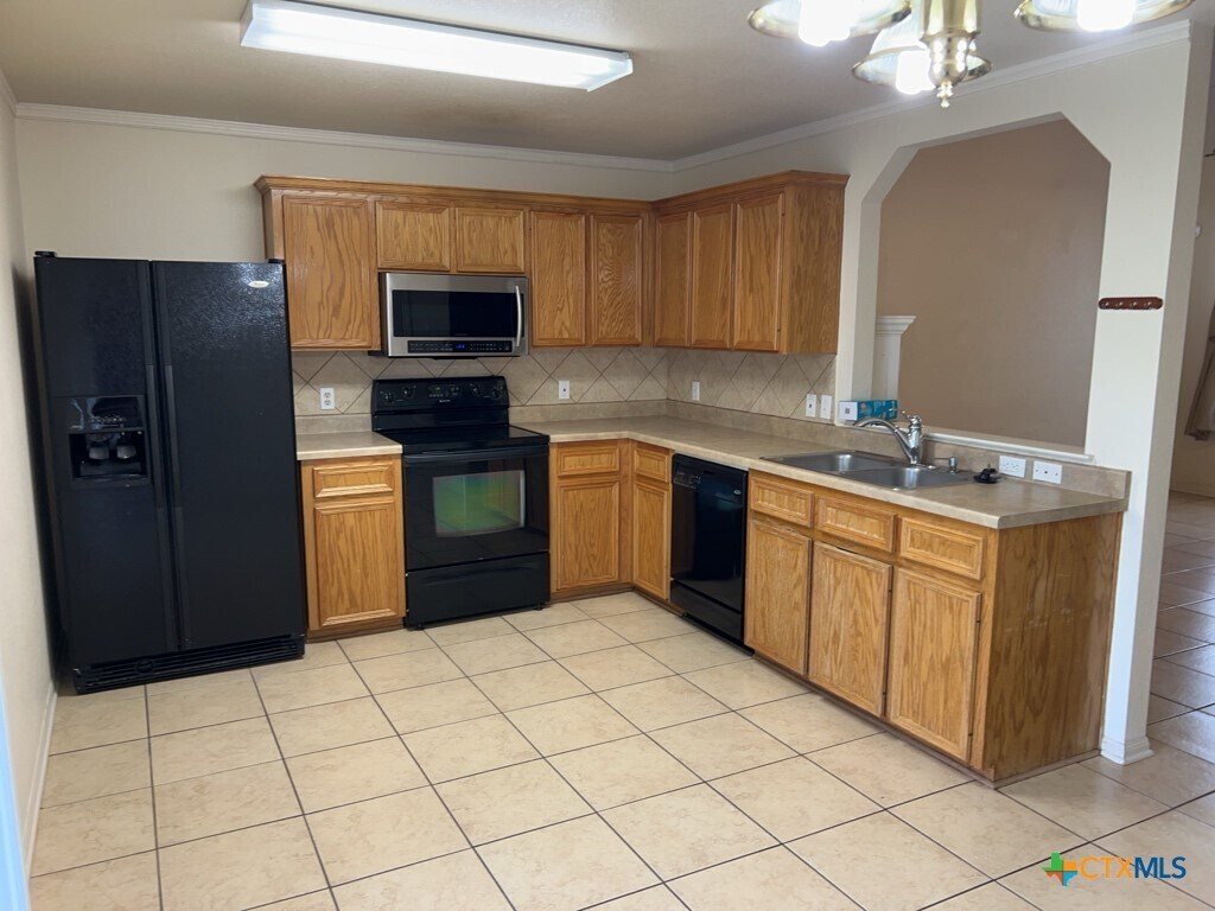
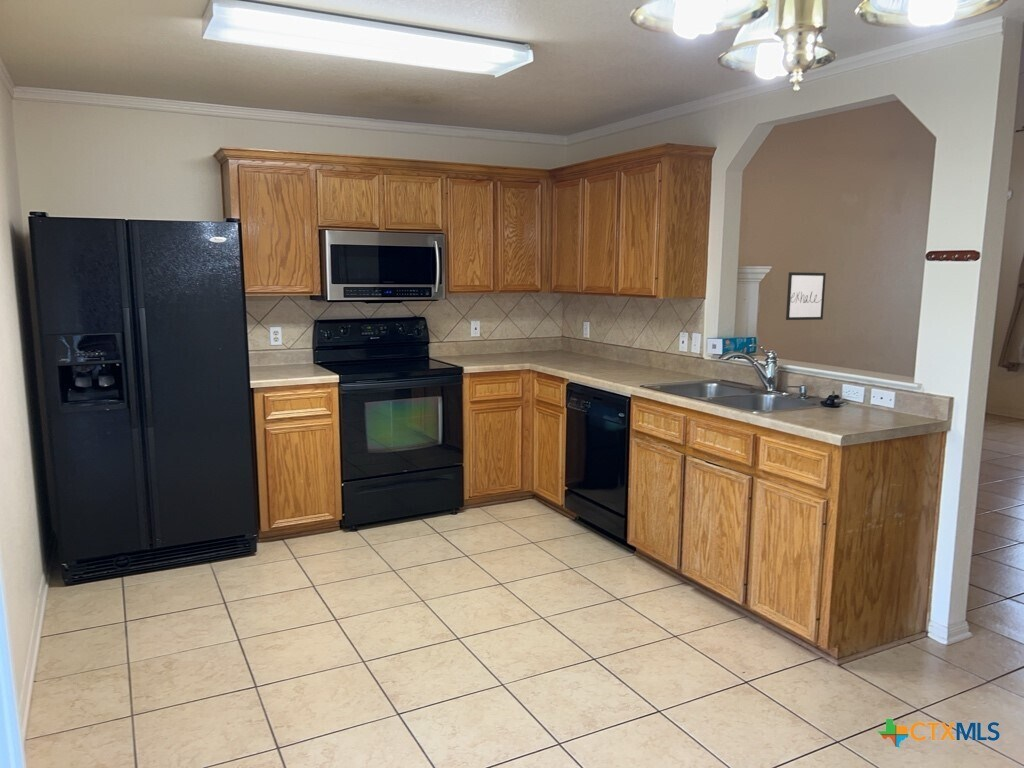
+ wall art (805, 296)
